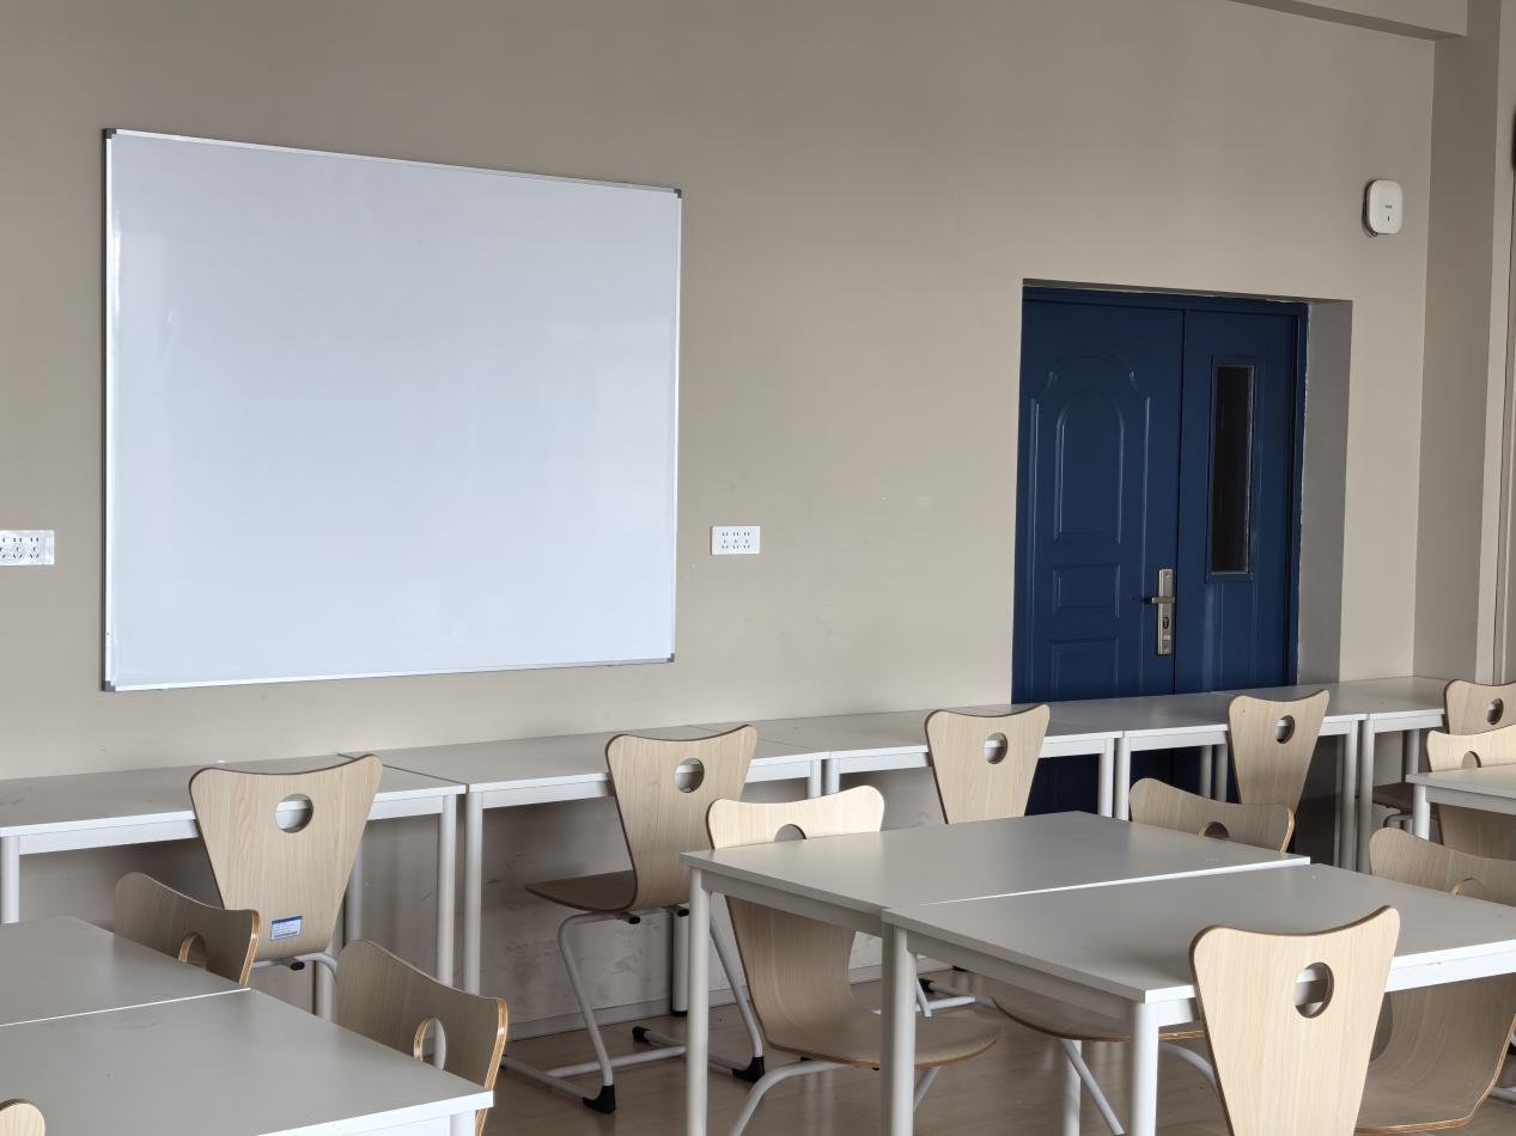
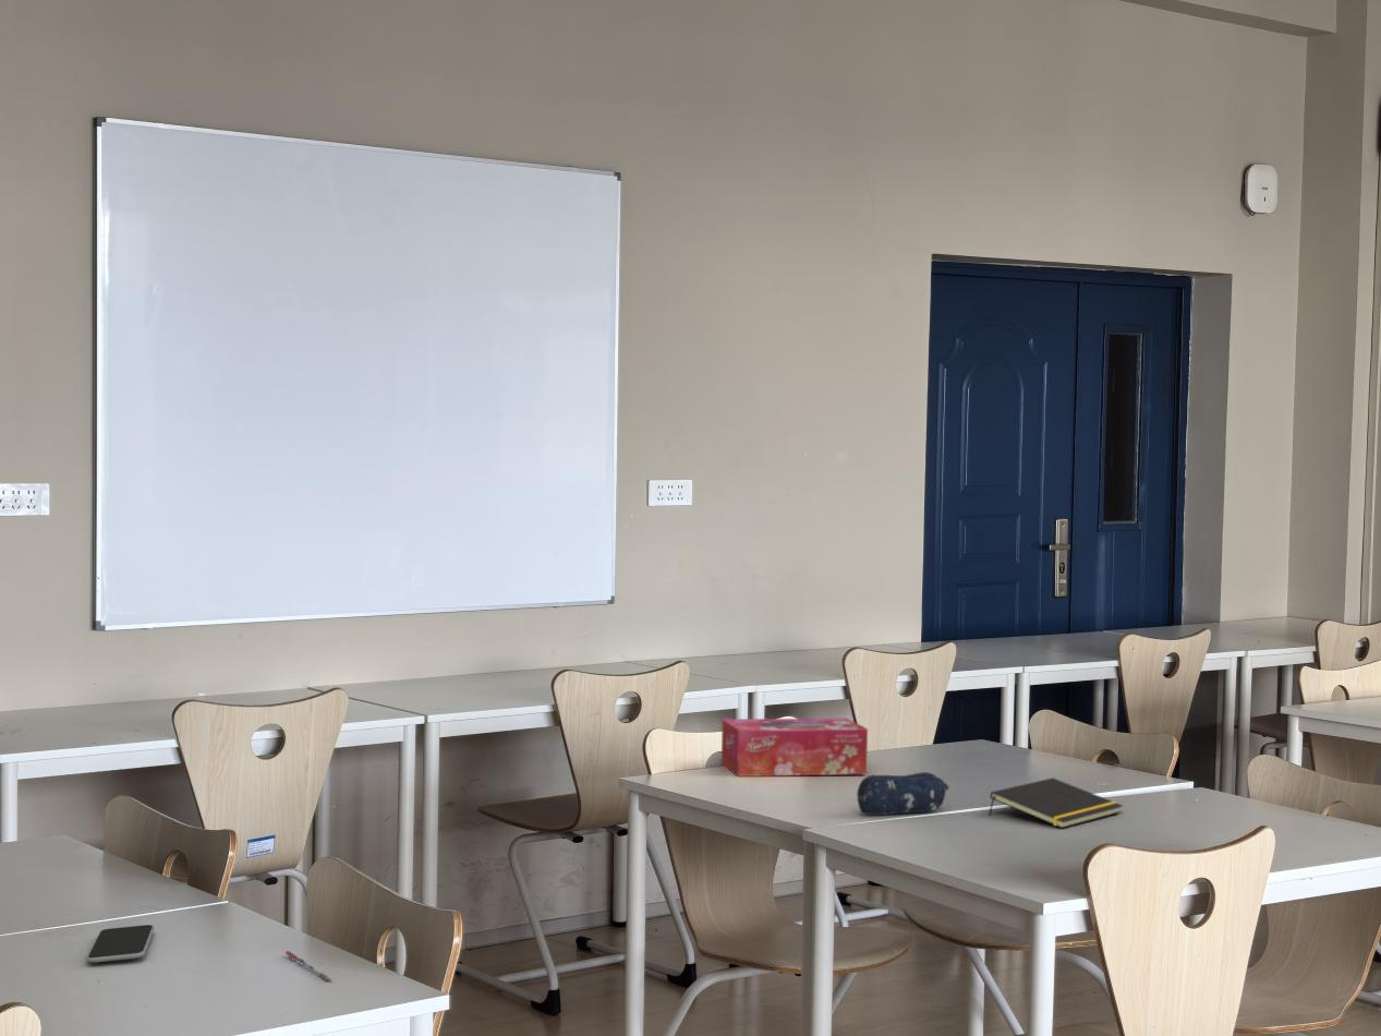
+ pen (307, 965)
+ pencil case (901, 793)
+ tissue box (794, 746)
+ smartphone (121, 942)
+ notepad (1056, 802)
